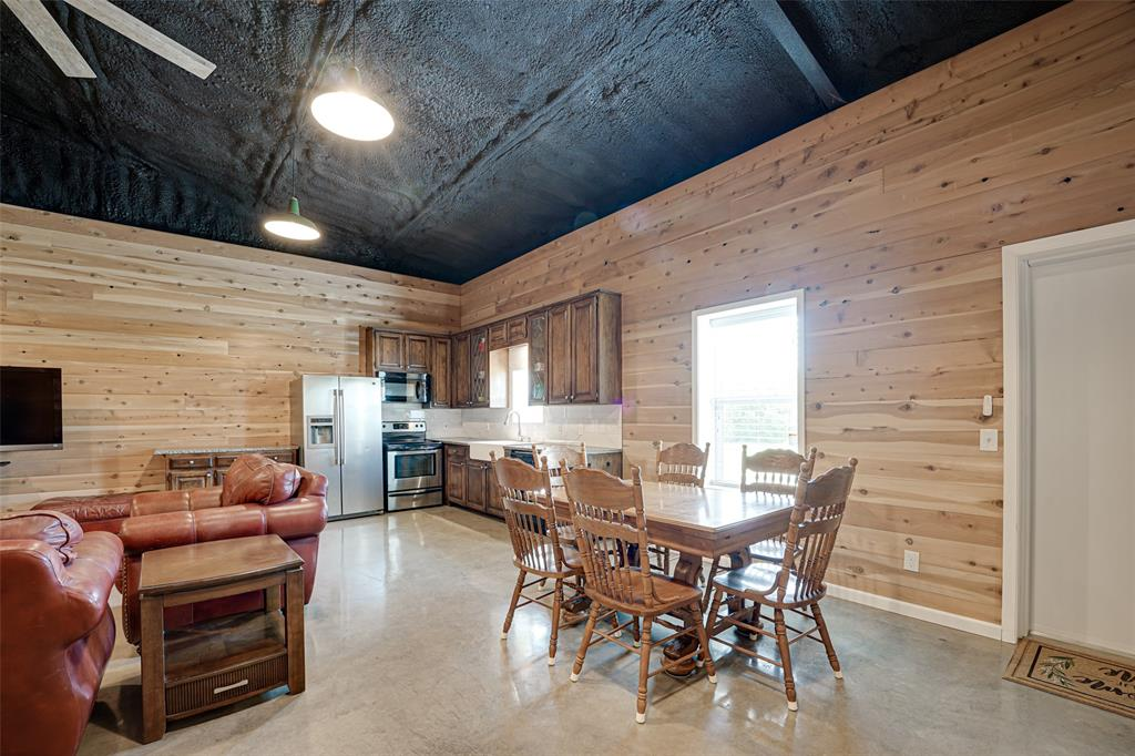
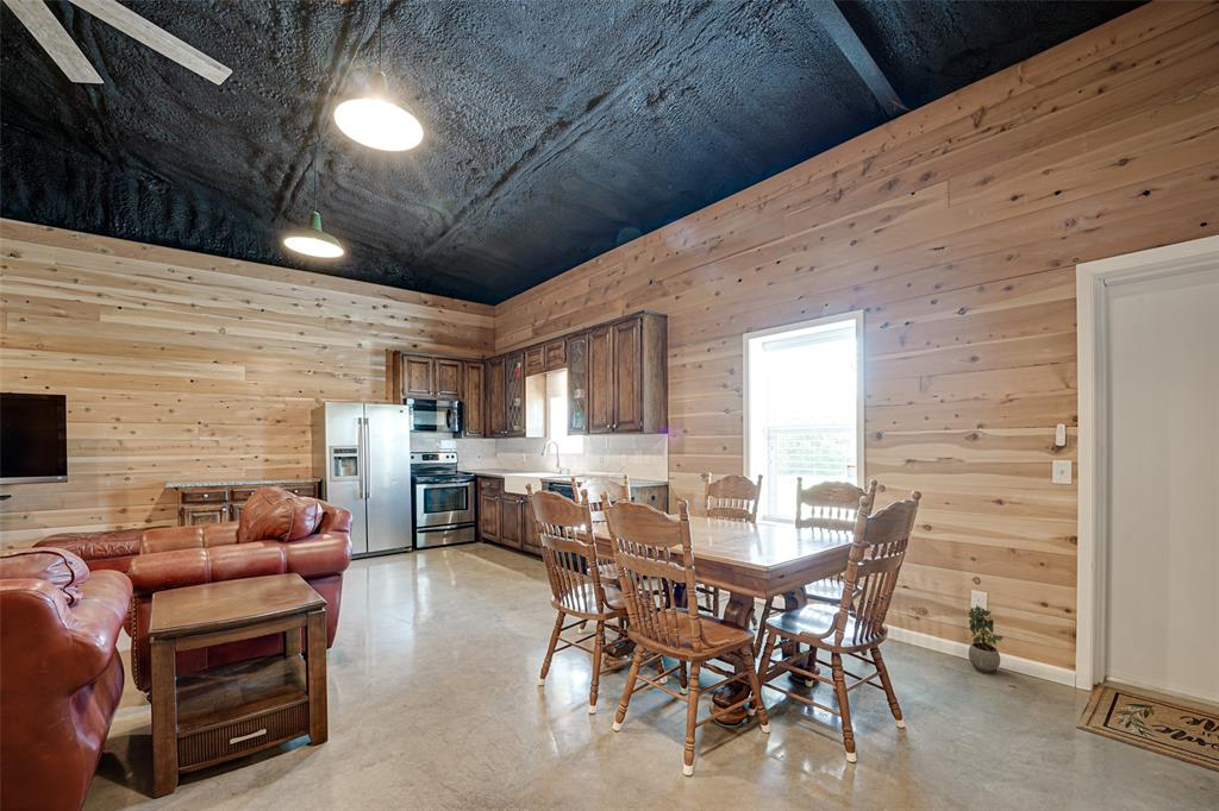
+ potted plant (987, 640)
